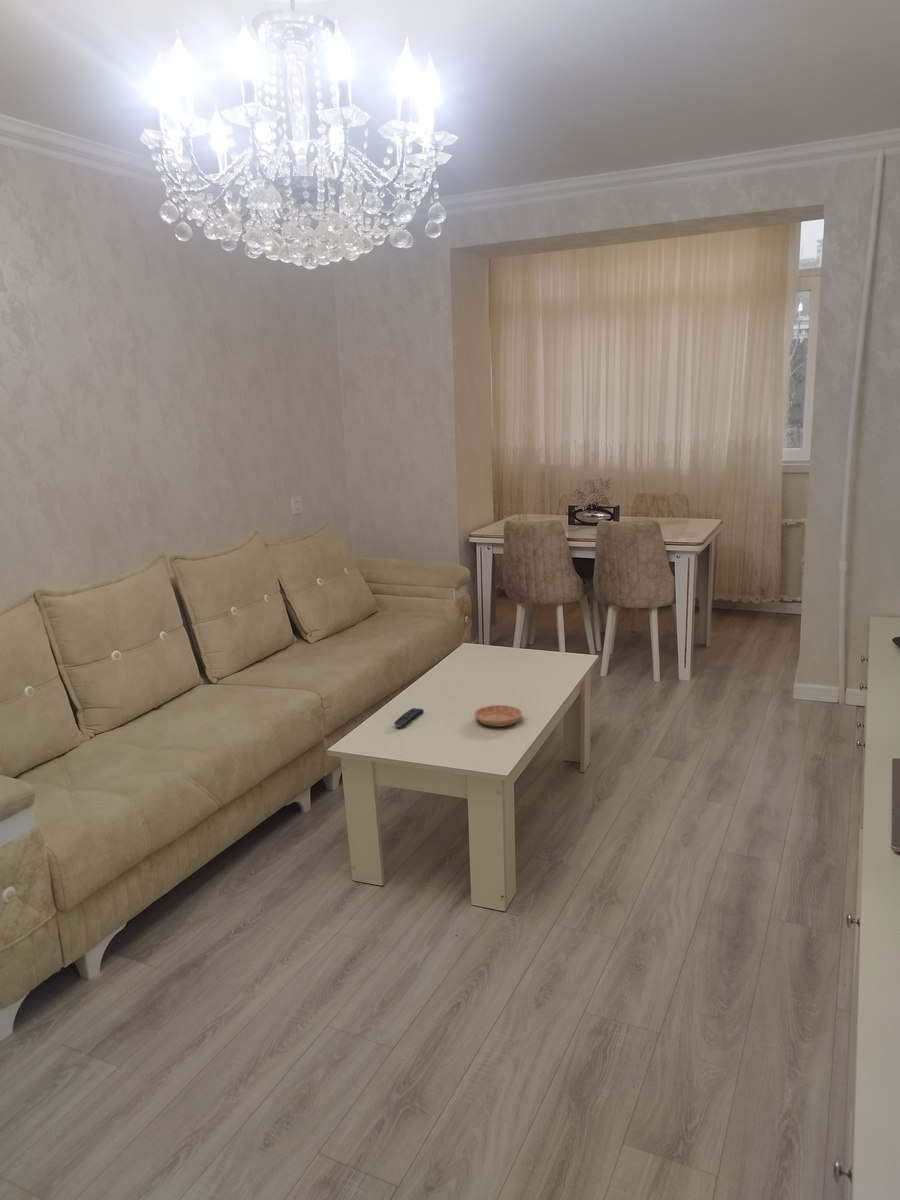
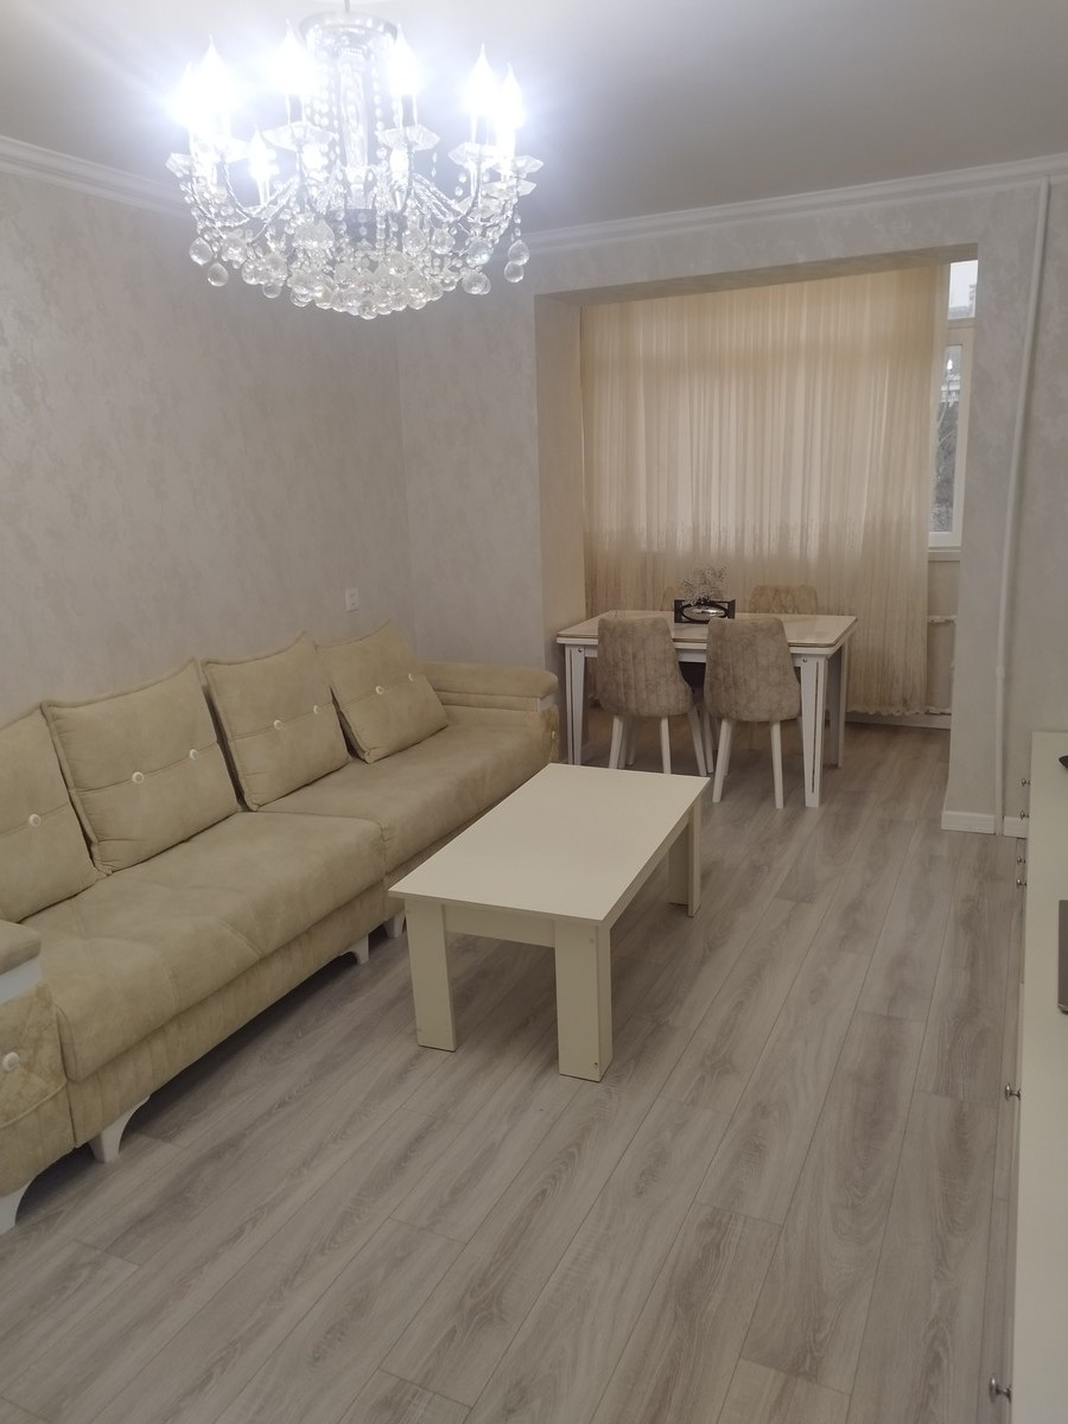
- saucer (498, 716)
- remote control (408, 717)
